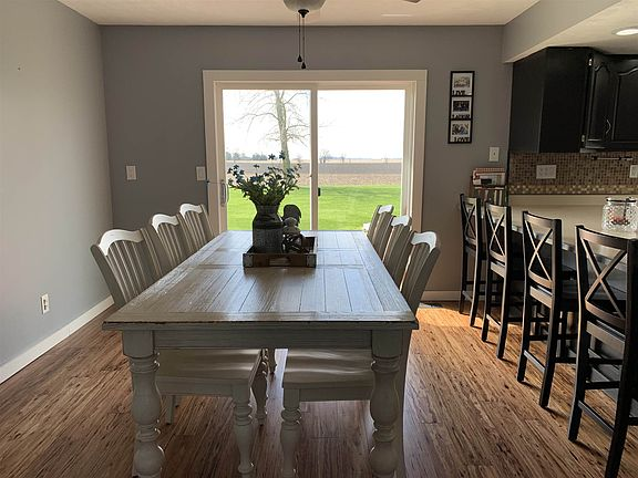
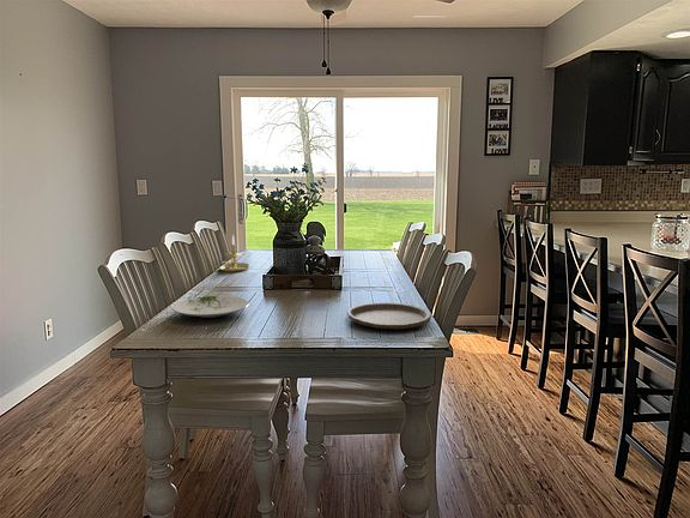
+ candle holder (232, 252)
+ plate (388, 315)
+ plate (211, 309)
